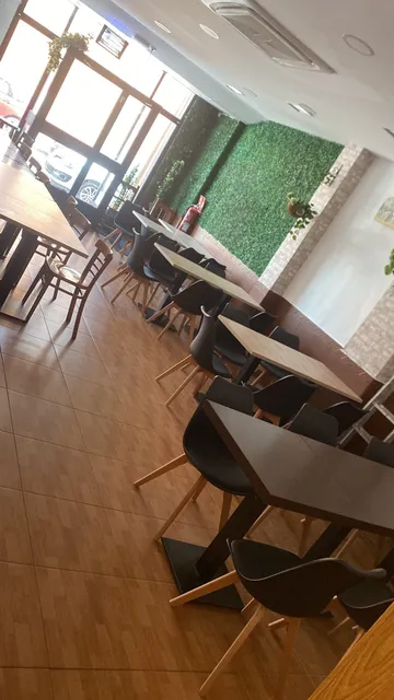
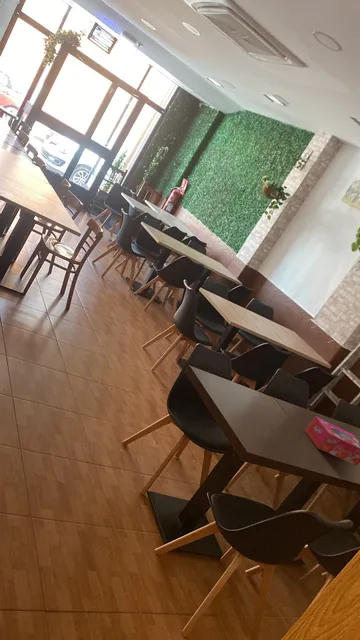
+ tissue box (336, 441)
